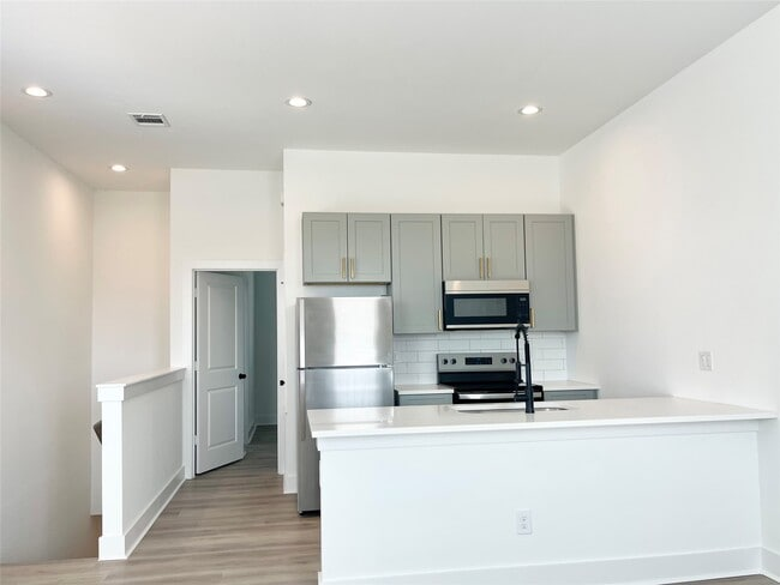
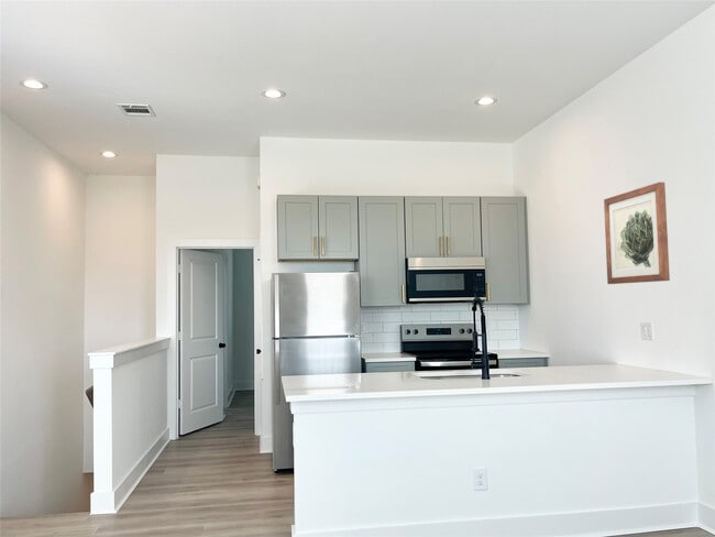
+ wall art (634, 237)
